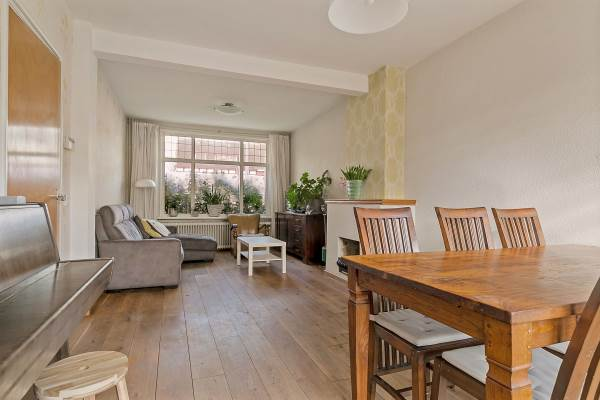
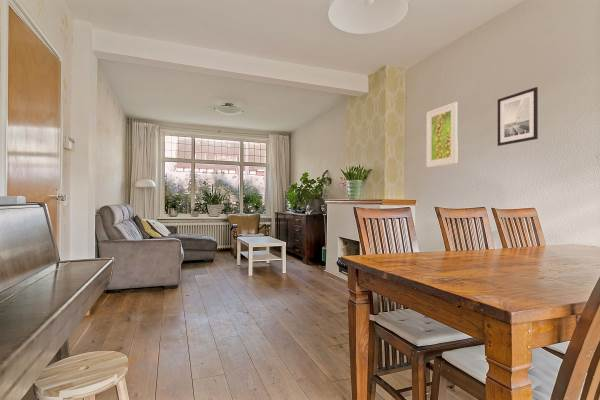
+ wall art (516, 118)
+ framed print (441, 136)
